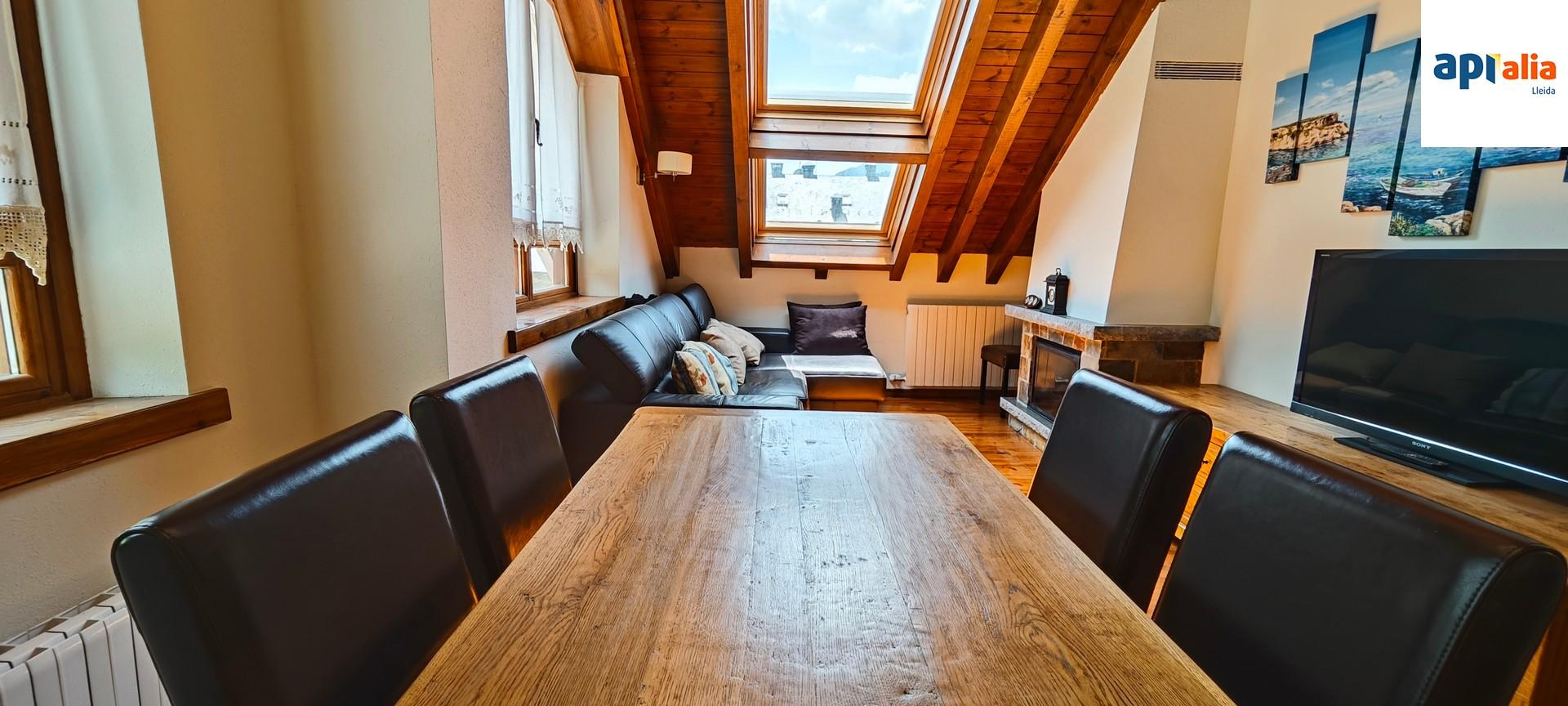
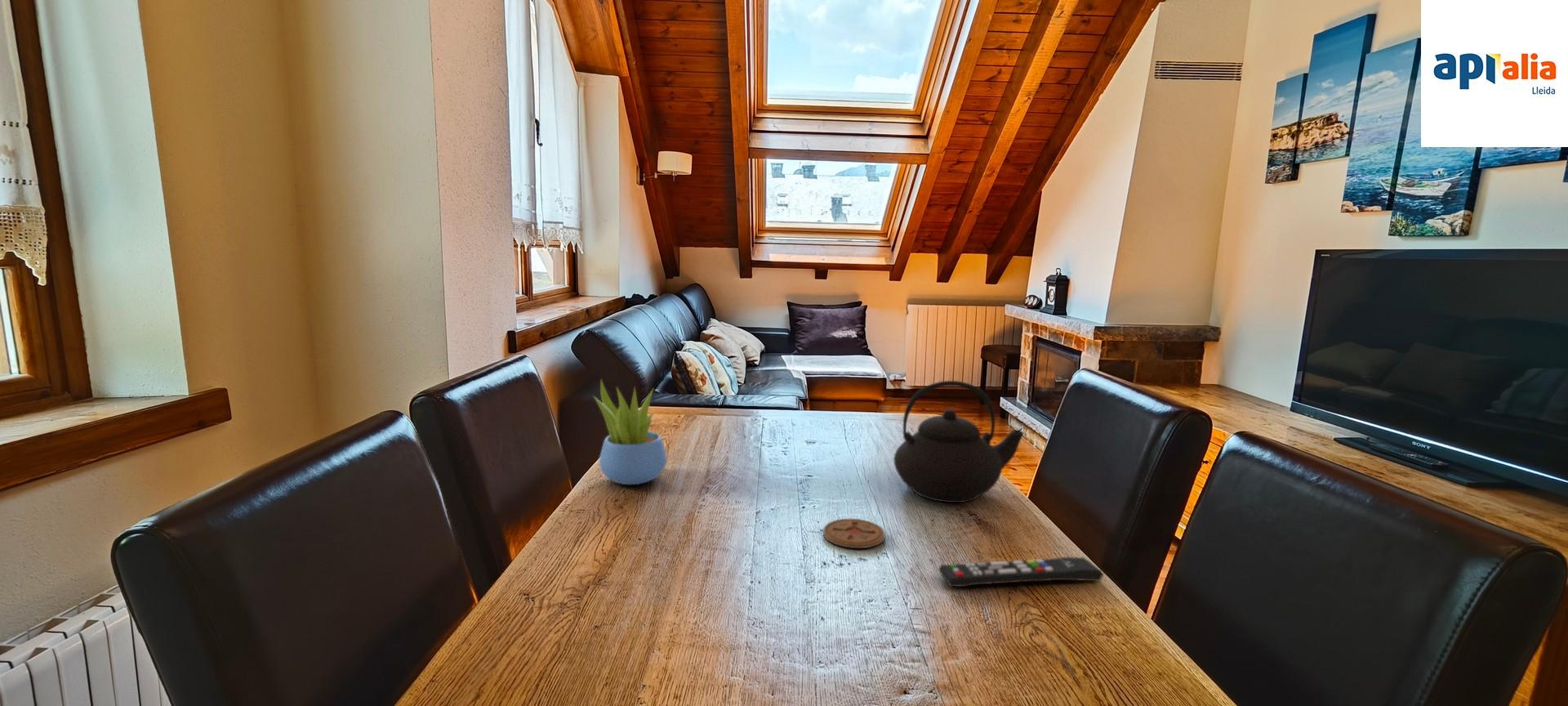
+ succulent plant (630, 429)
+ teapot (960, 436)
+ remote control (1021, 572)
+ coaster (853, 533)
